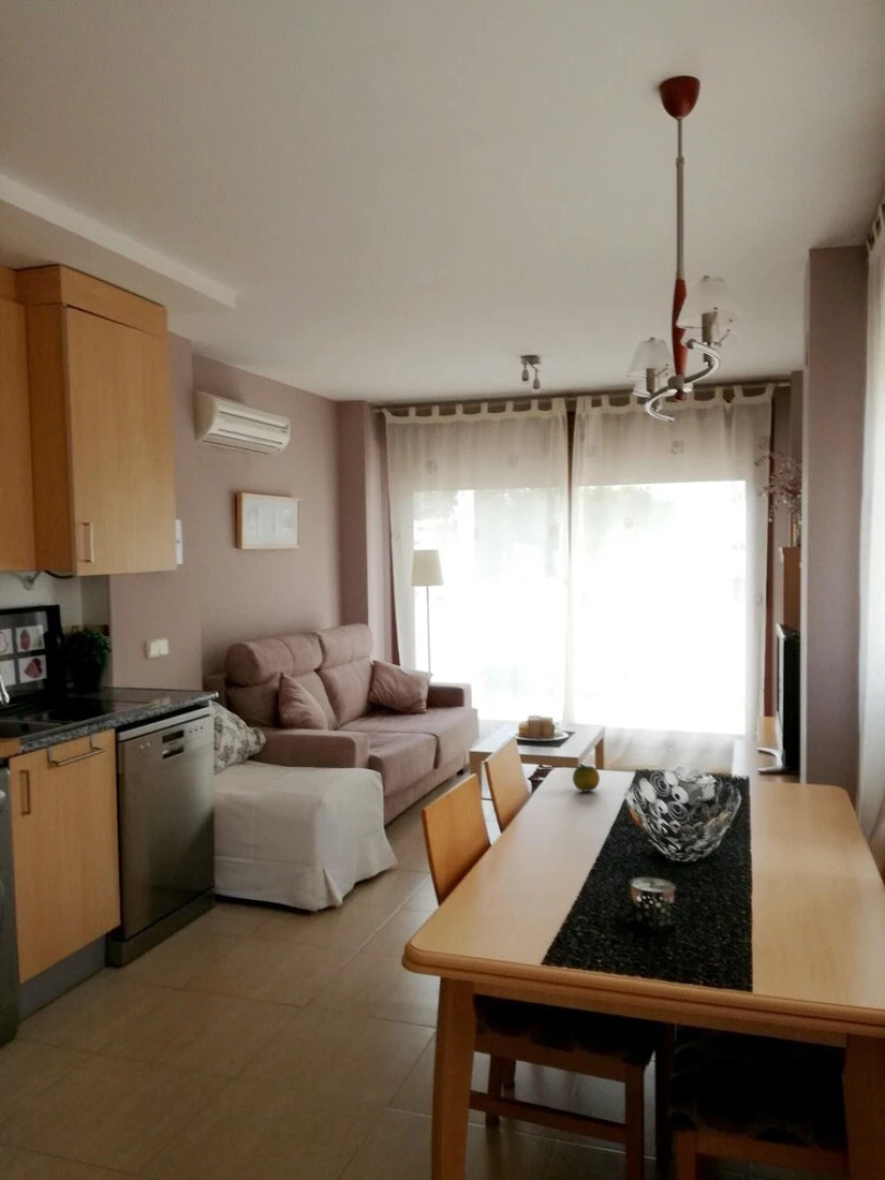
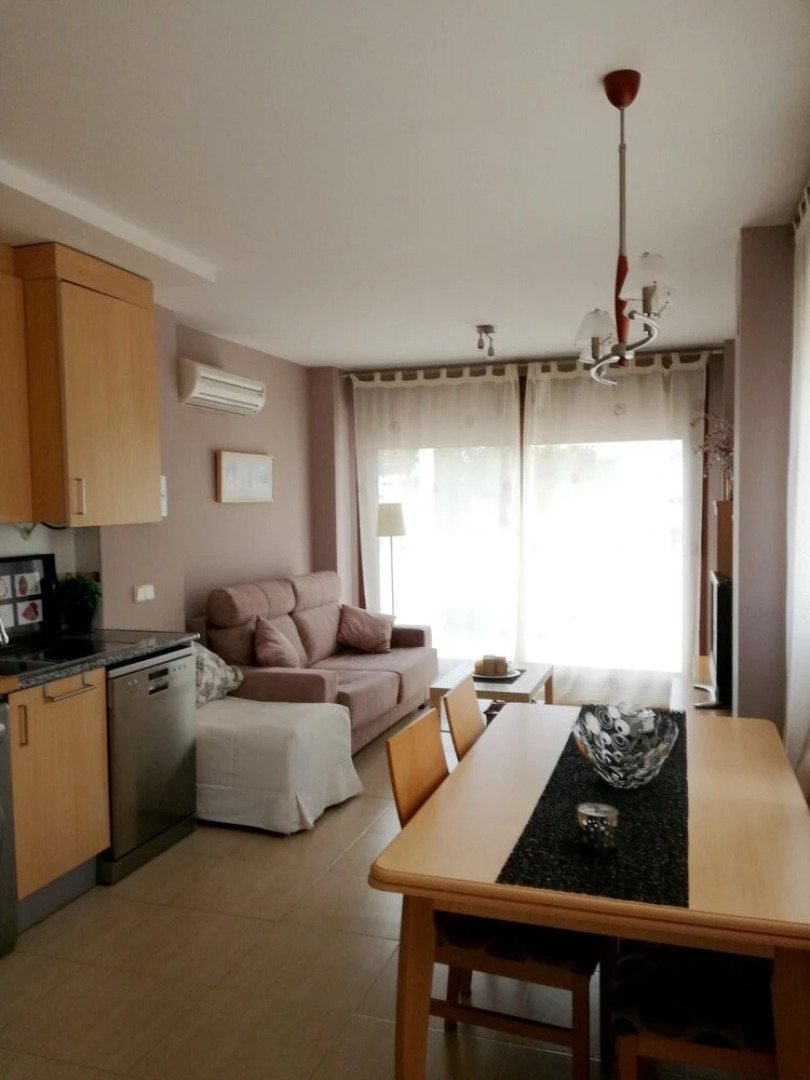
- fruit (586, 778)
